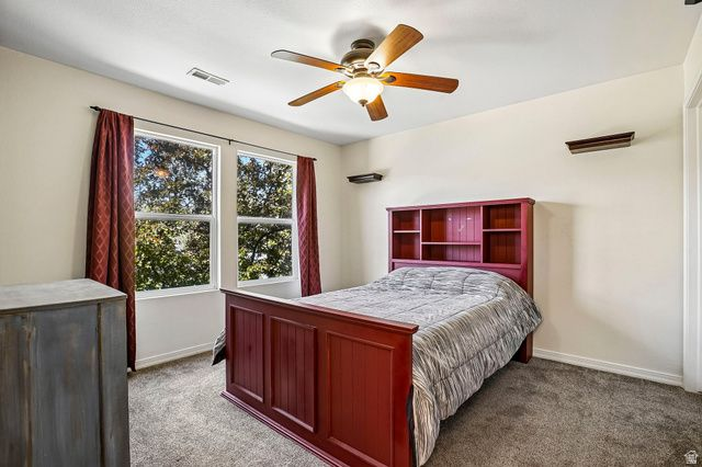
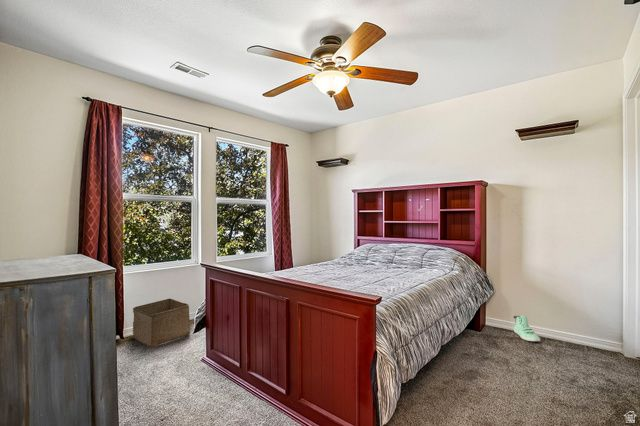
+ sneaker (526, 327)
+ storage bin (161, 320)
